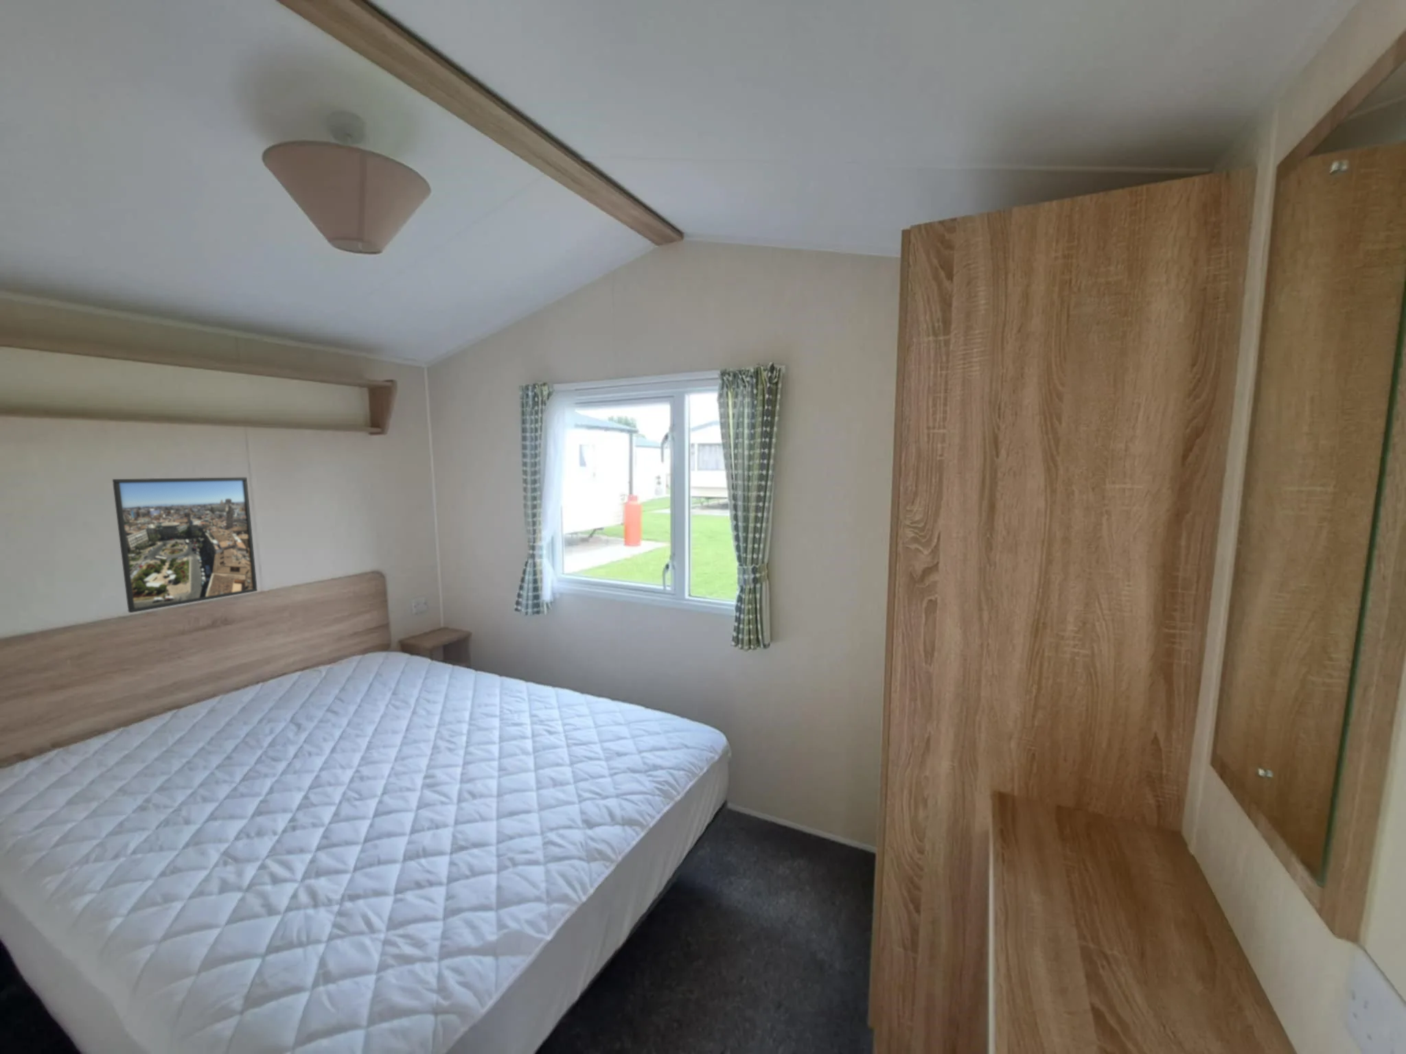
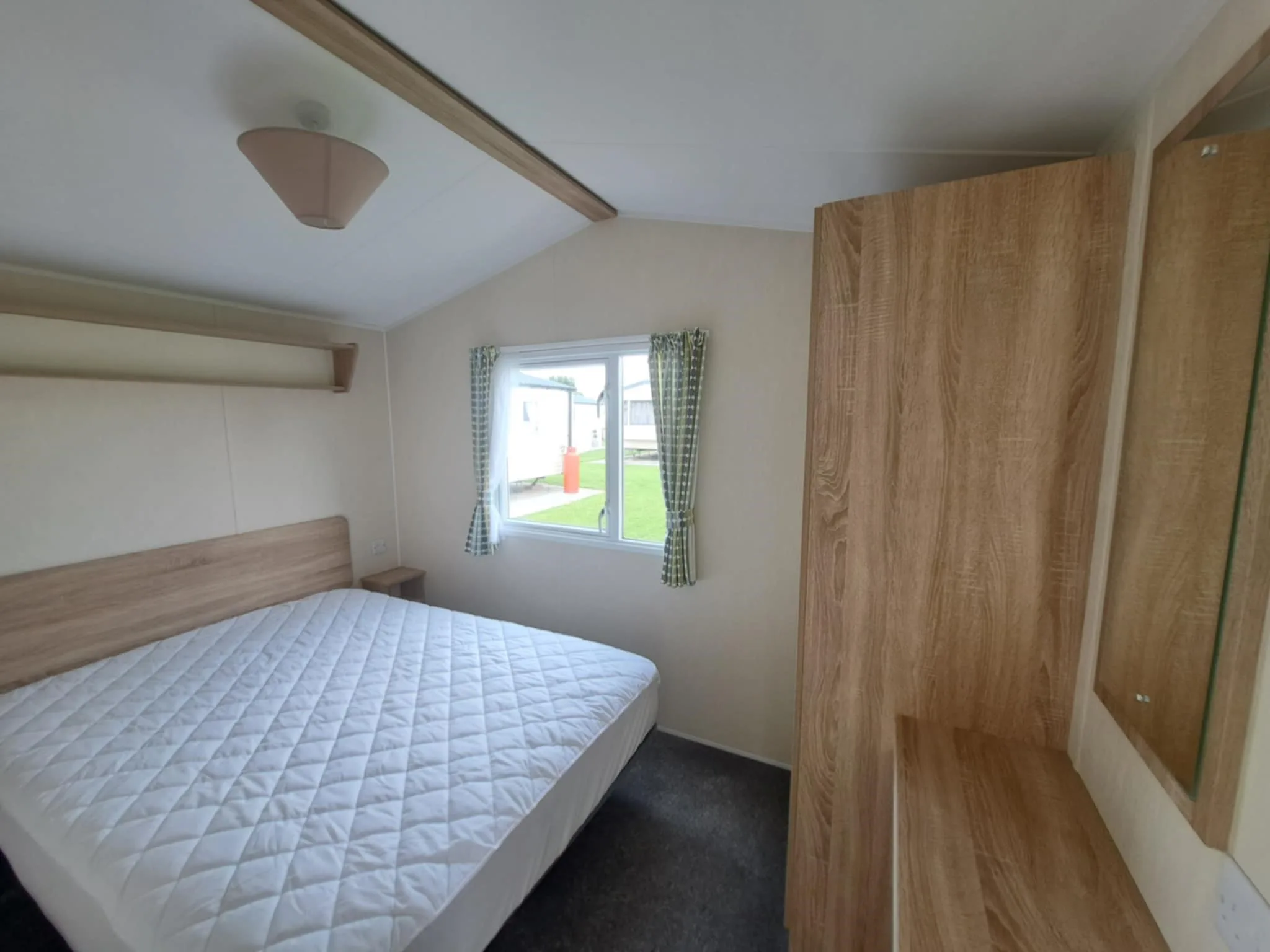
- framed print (192, 540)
